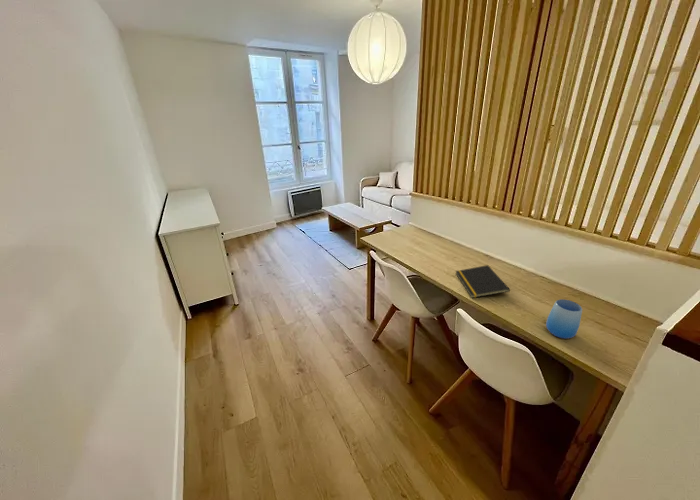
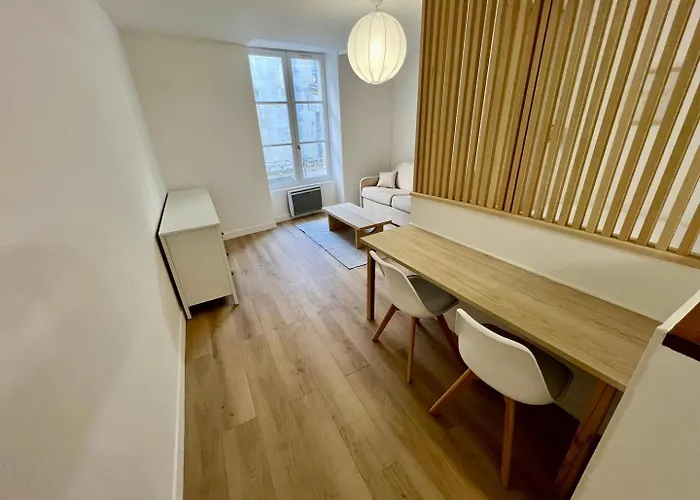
- cup (564, 319)
- notepad (480, 280)
